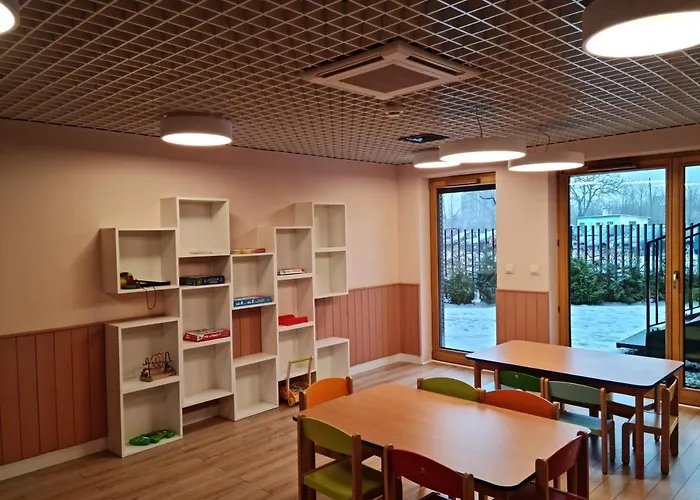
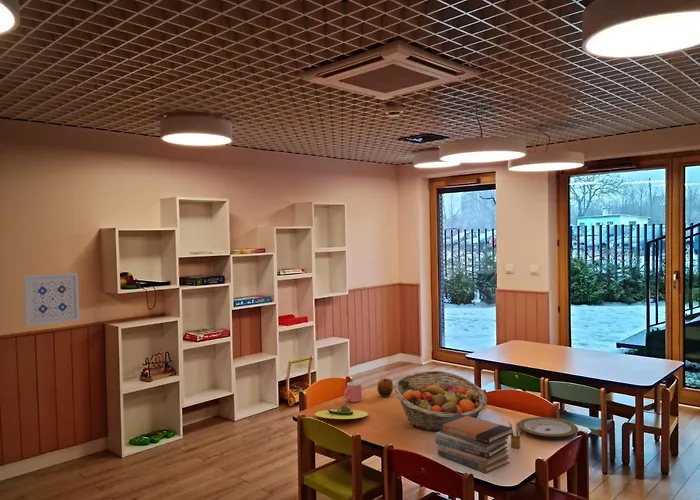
+ wall art (52, 298)
+ plate (547, 428)
+ pencil box (516, 435)
+ avocado (341, 410)
+ fruit basket (439, 399)
+ mug (352, 392)
+ book stack (472, 441)
+ apple (385, 387)
